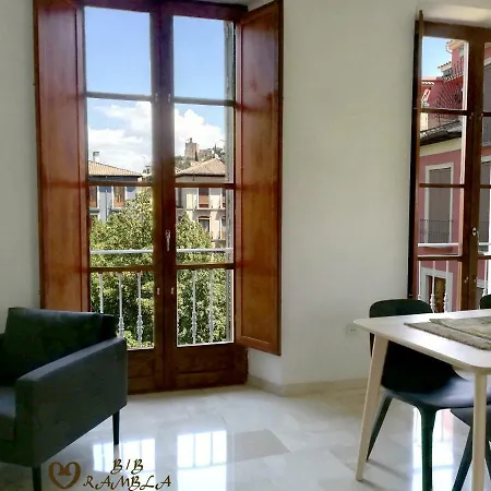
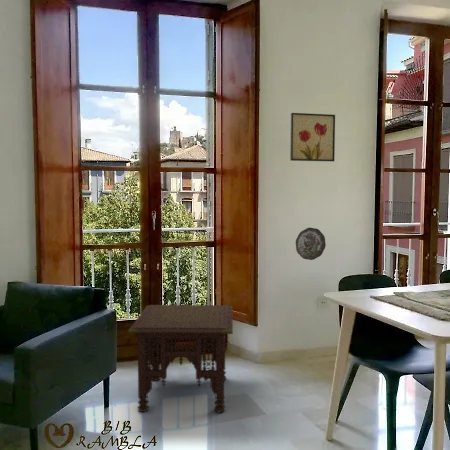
+ side table (185, 354)
+ wall art (312, 137)
+ decorative plate (310, 243)
